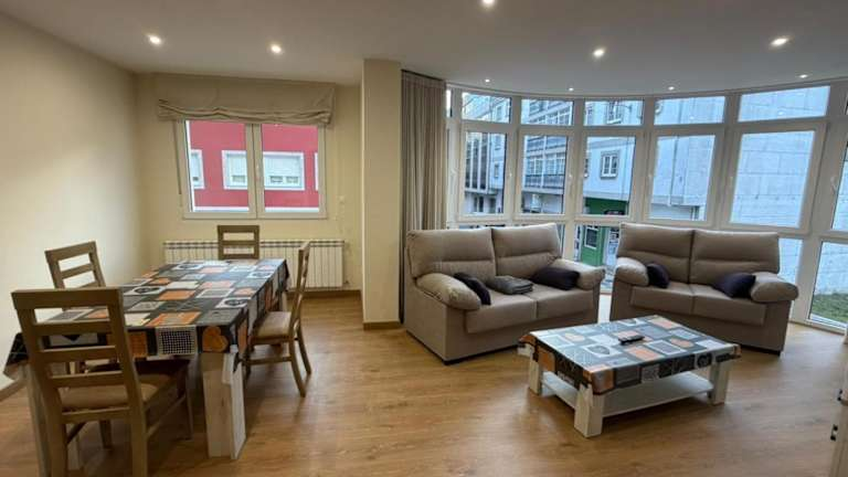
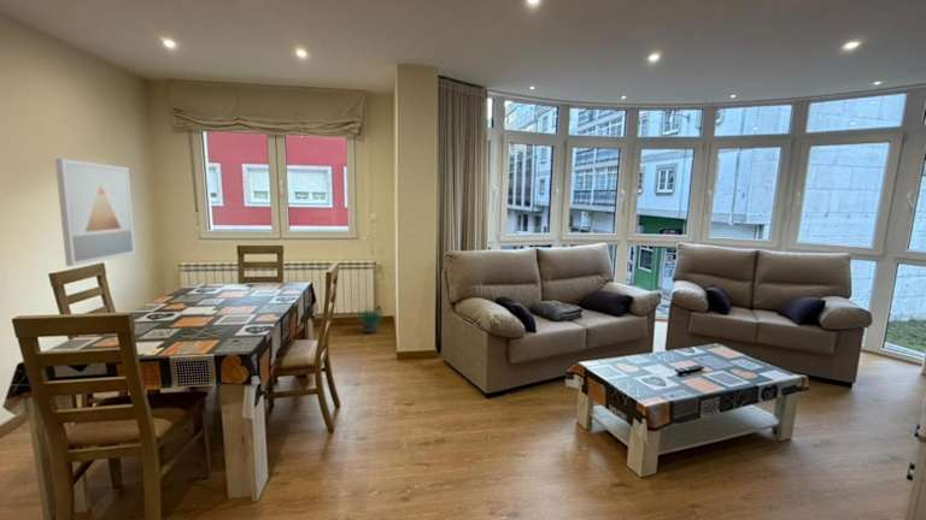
+ potted plant (370, 315)
+ wall art (100, 212)
